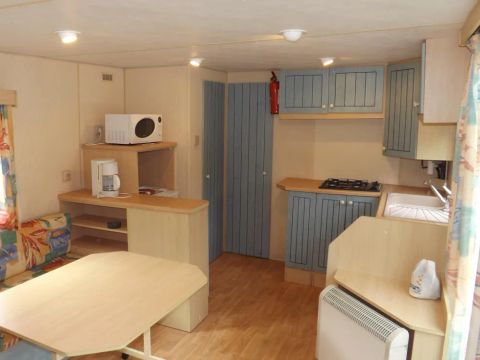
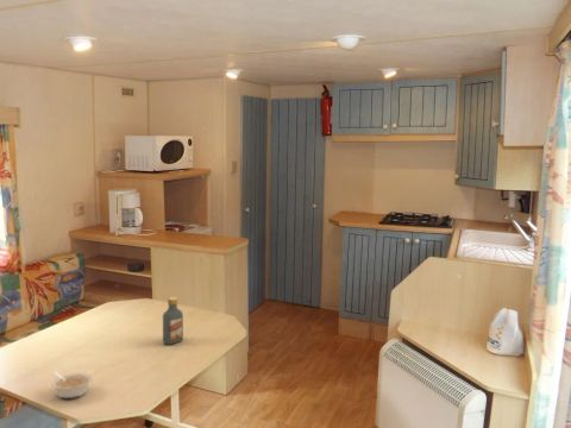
+ vodka (172, 320)
+ legume (70, 385)
